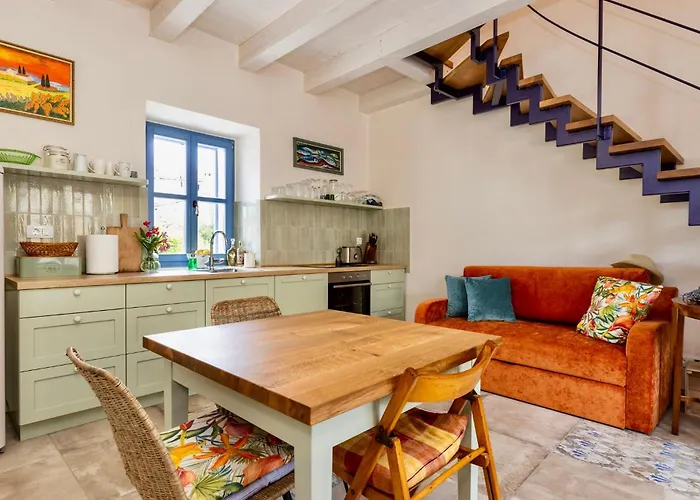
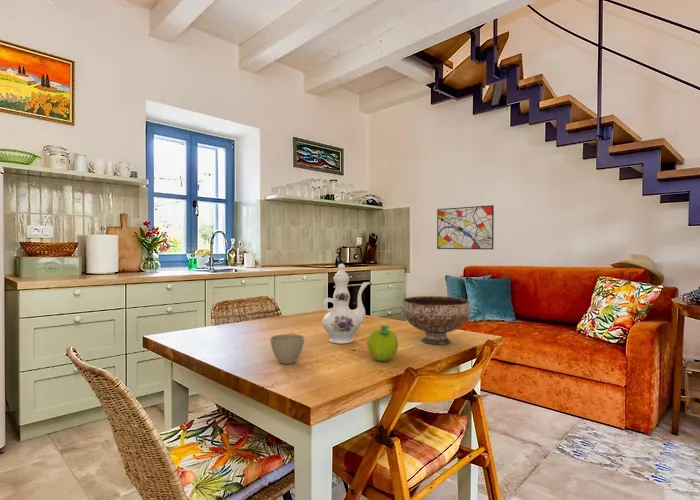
+ chinaware (346, 302)
+ flower pot (287, 349)
+ fruit (382, 343)
+ wall art (463, 228)
+ bowl (435, 320)
